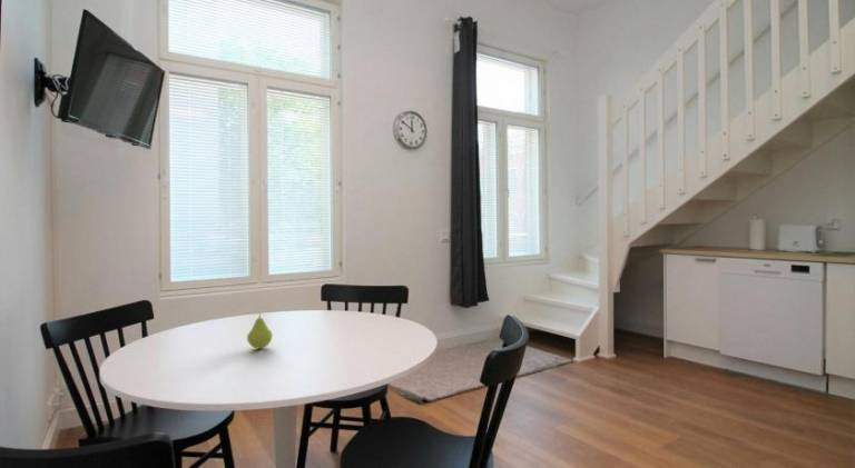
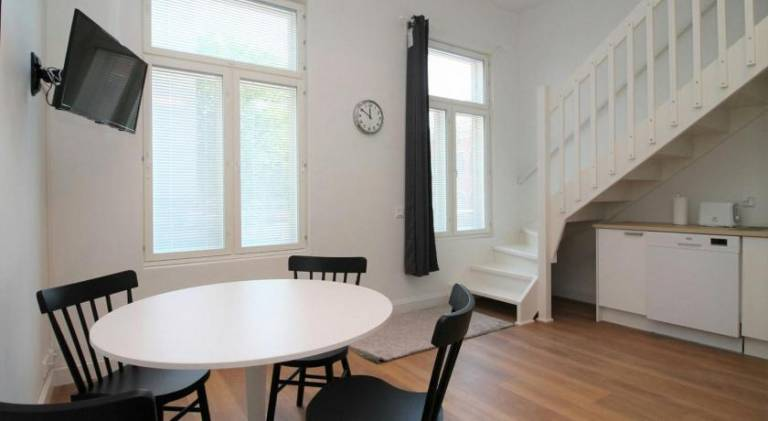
- fruit (259, 330)
